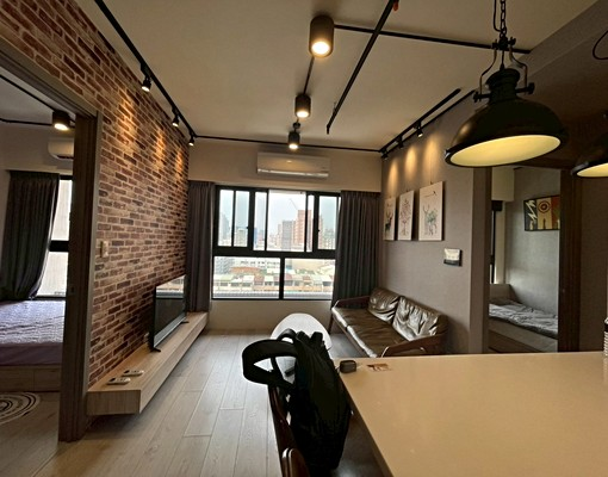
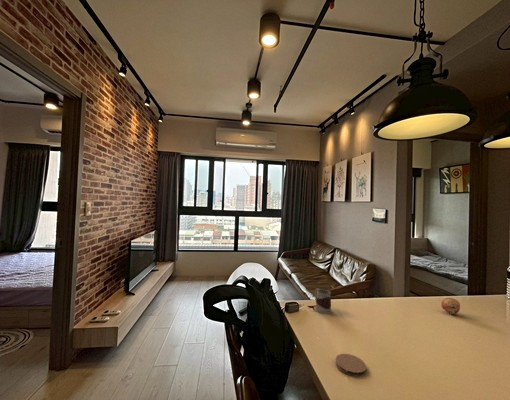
+ fruit (450, 305)
+ mug (321, 299)
+ coaster (350, 364)
